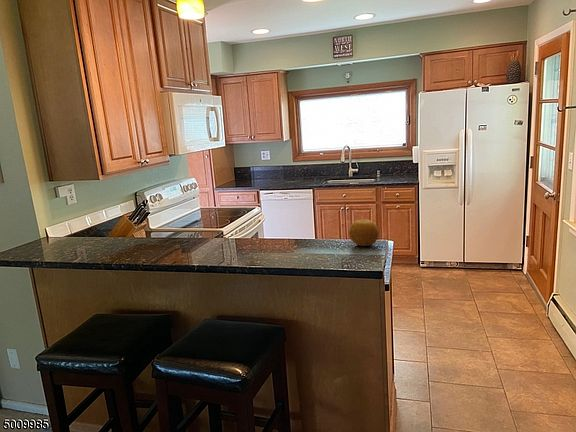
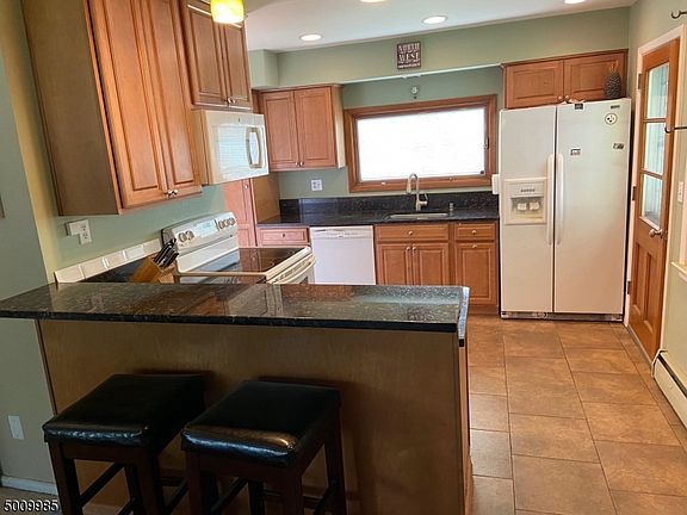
- fruit (363, 232)
